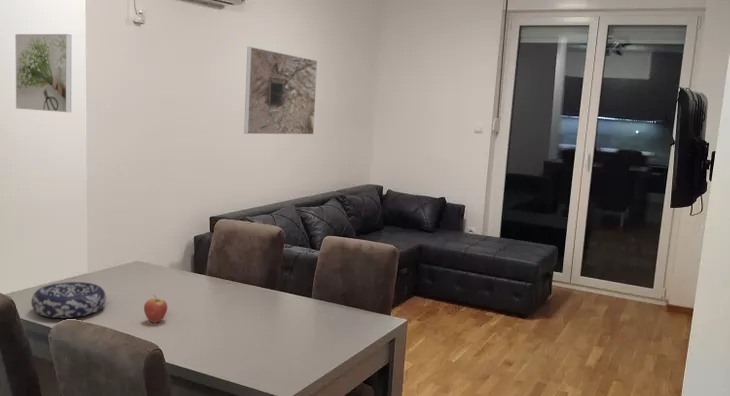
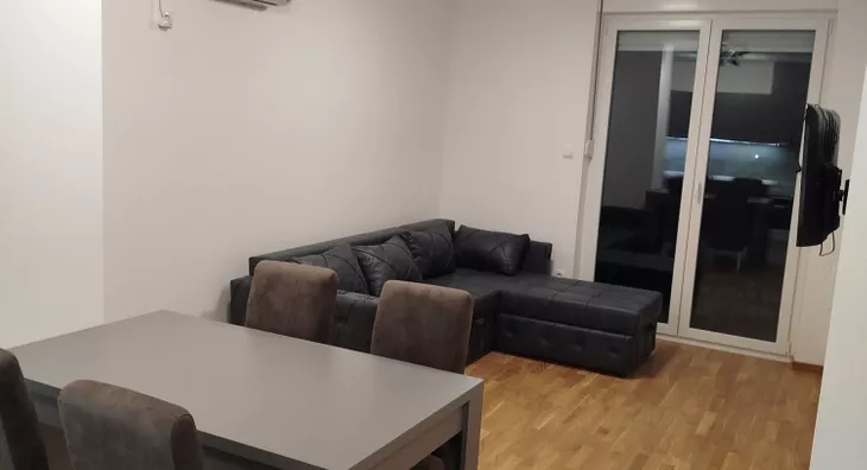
- fruit (155, 308)
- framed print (283, 94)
- decorative bowl (69, 299)
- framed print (42, 72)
